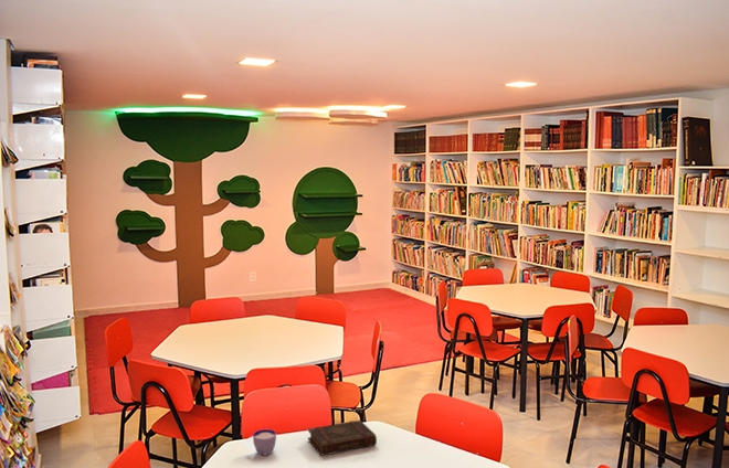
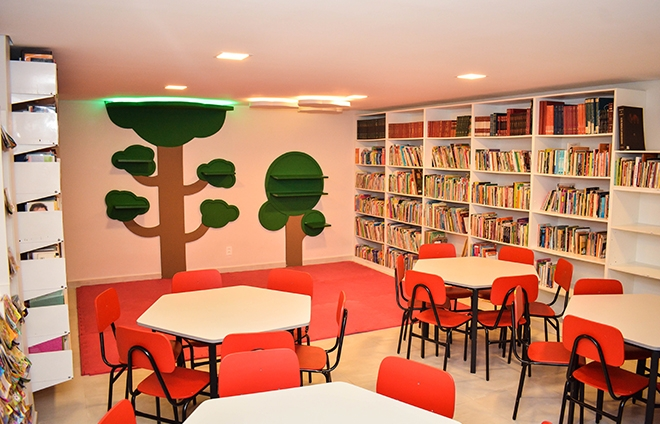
- cup (261, 443)
- book (341, 436)
